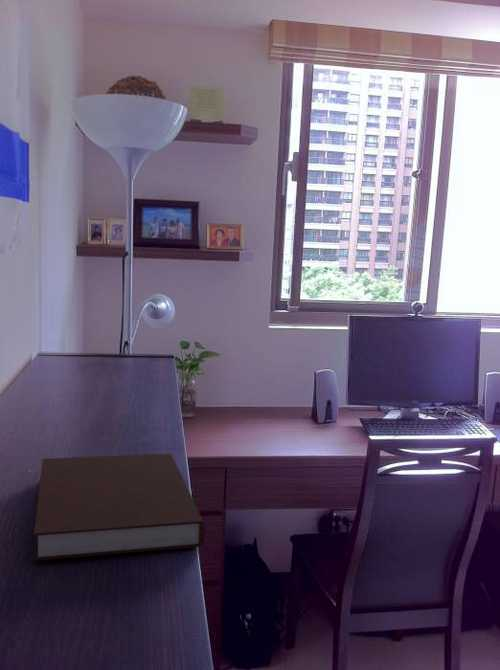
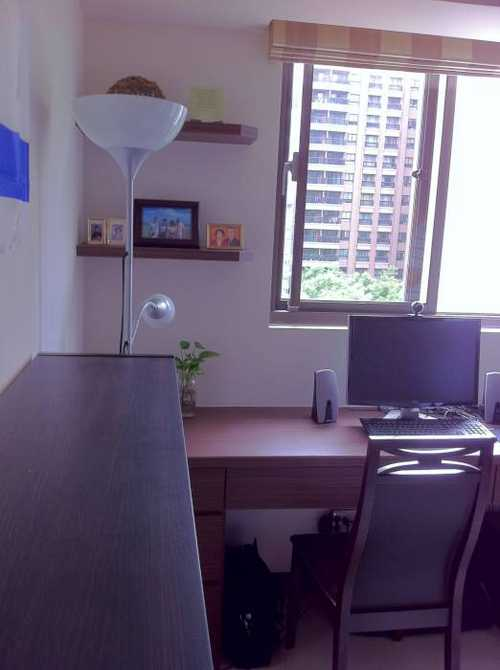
- notebook (114, 497)
